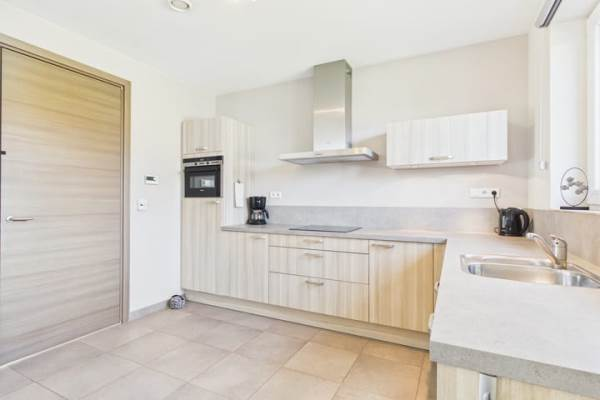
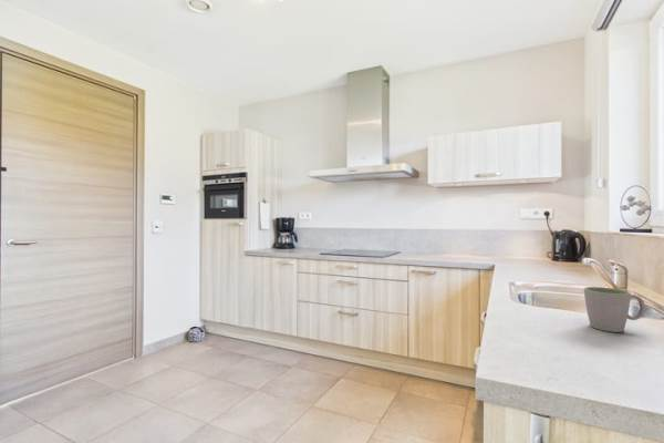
+ mug (614, 309)
